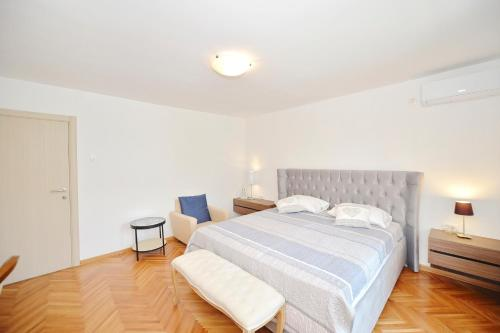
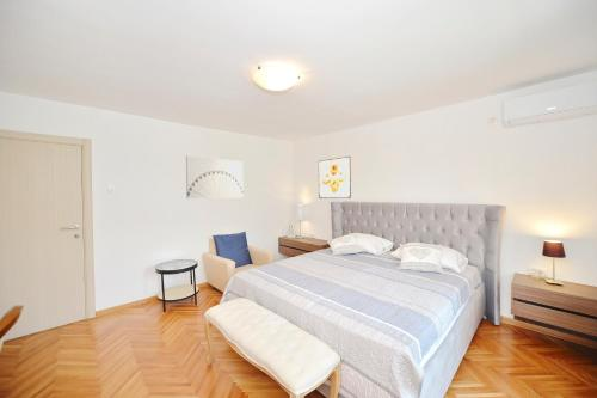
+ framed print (333, 178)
+ wall art (216, 178)
